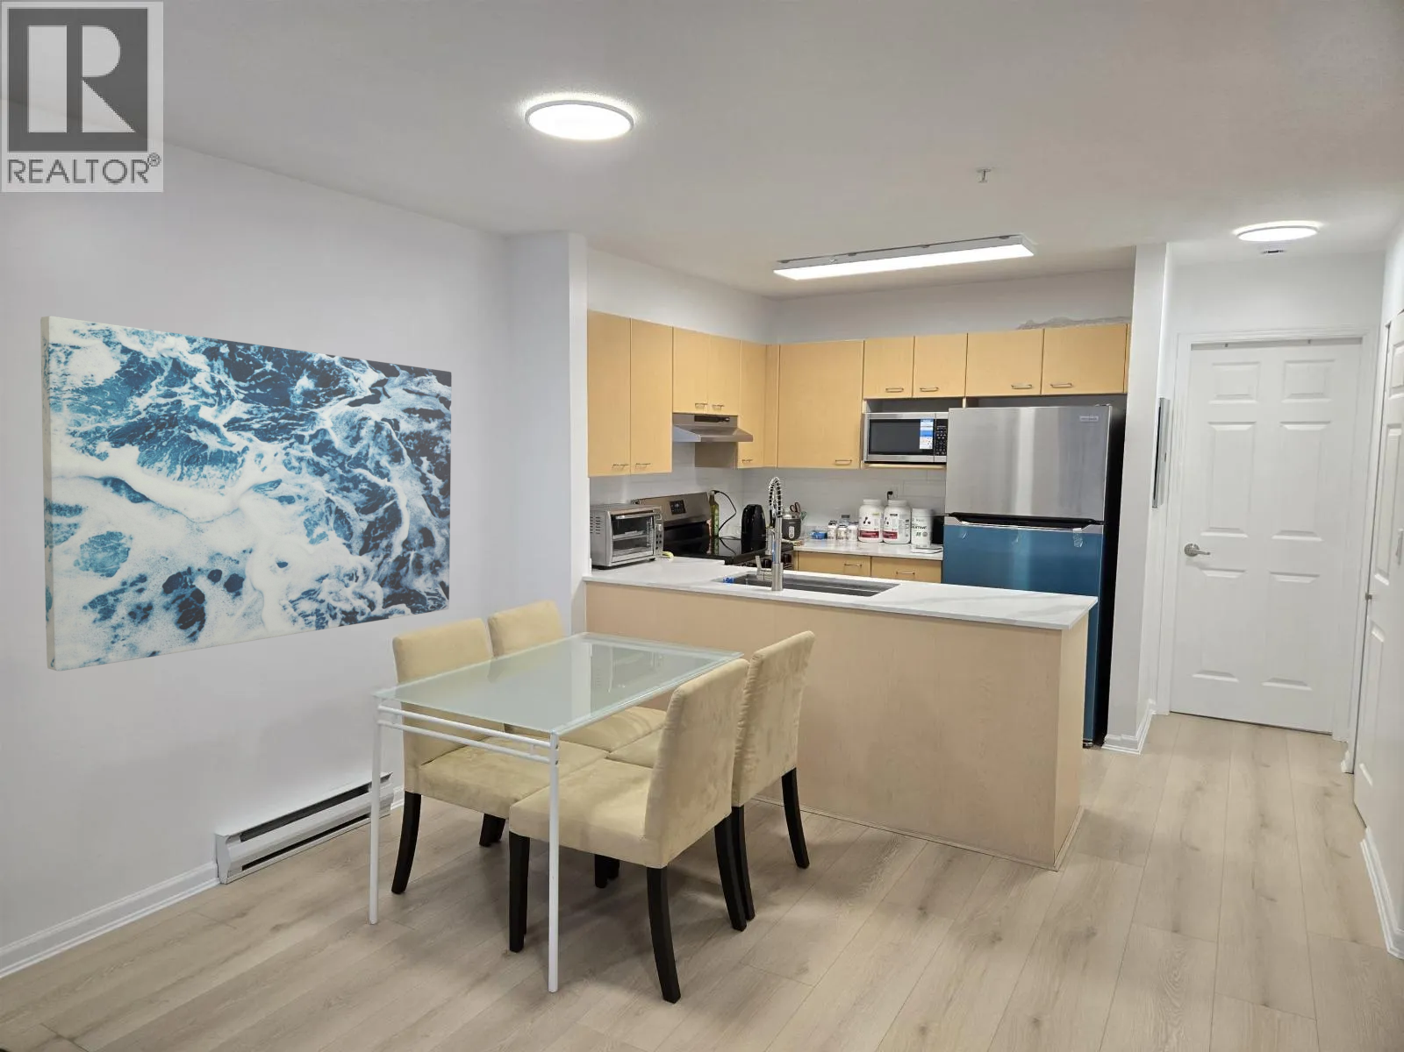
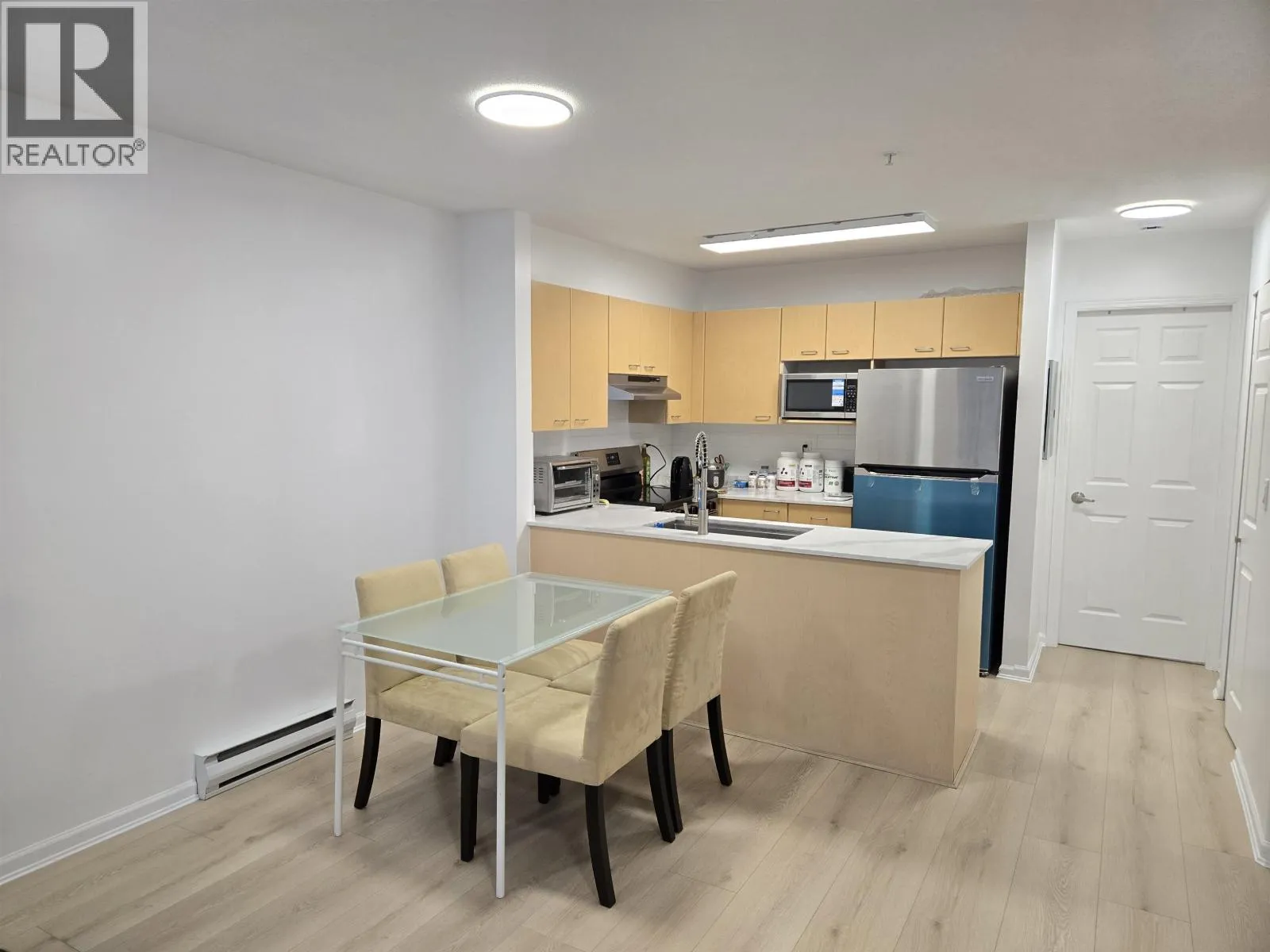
- wall art (286, 493)
